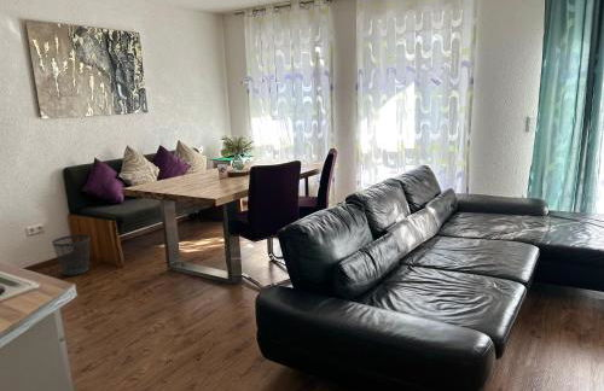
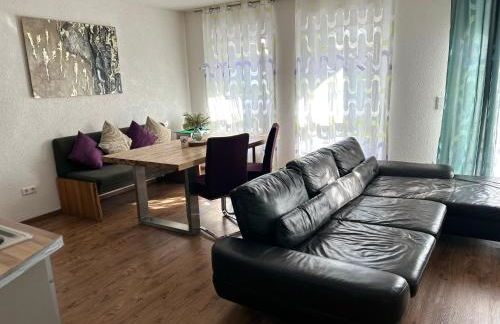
- wastebasket (74, 255)
